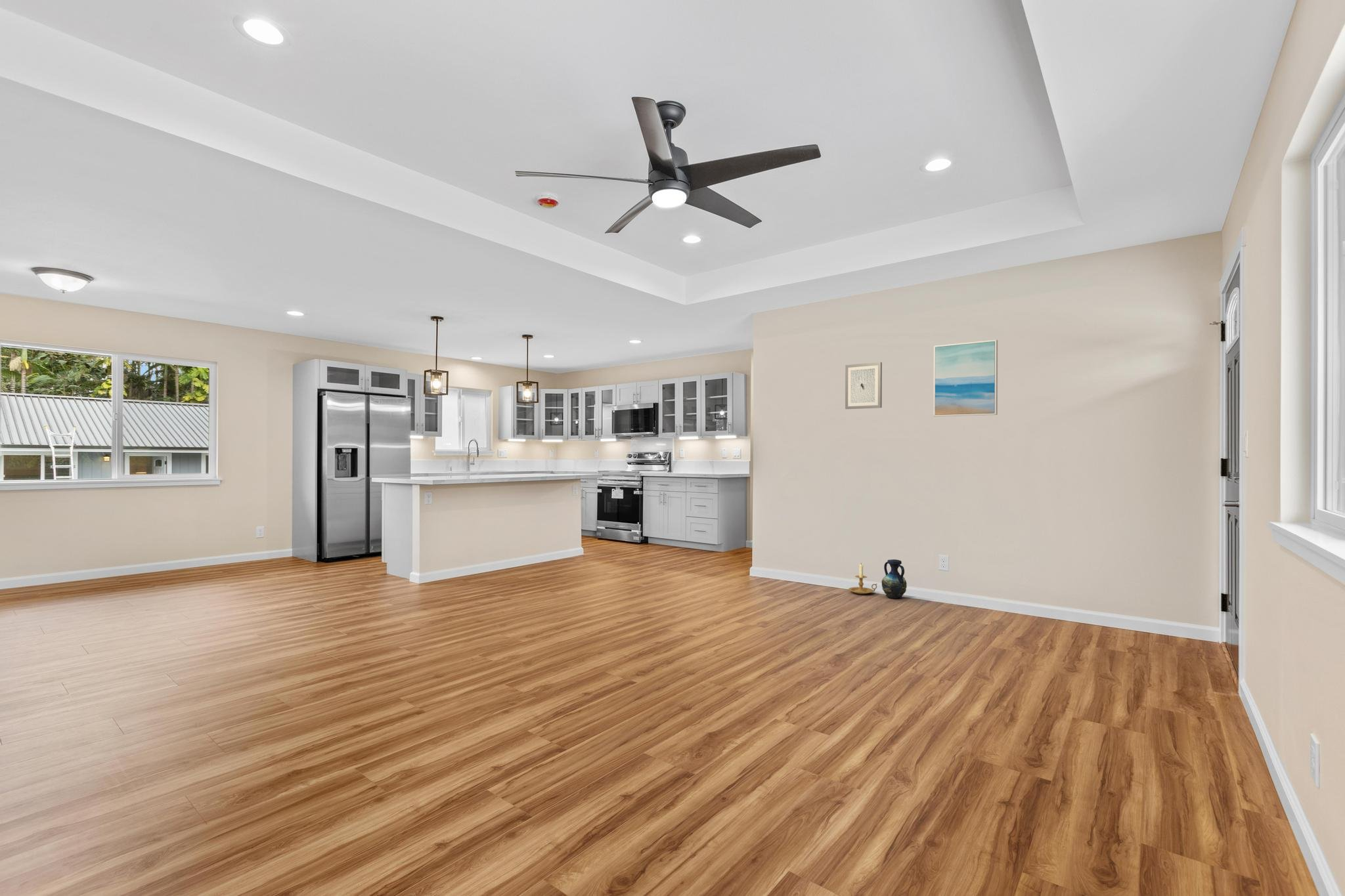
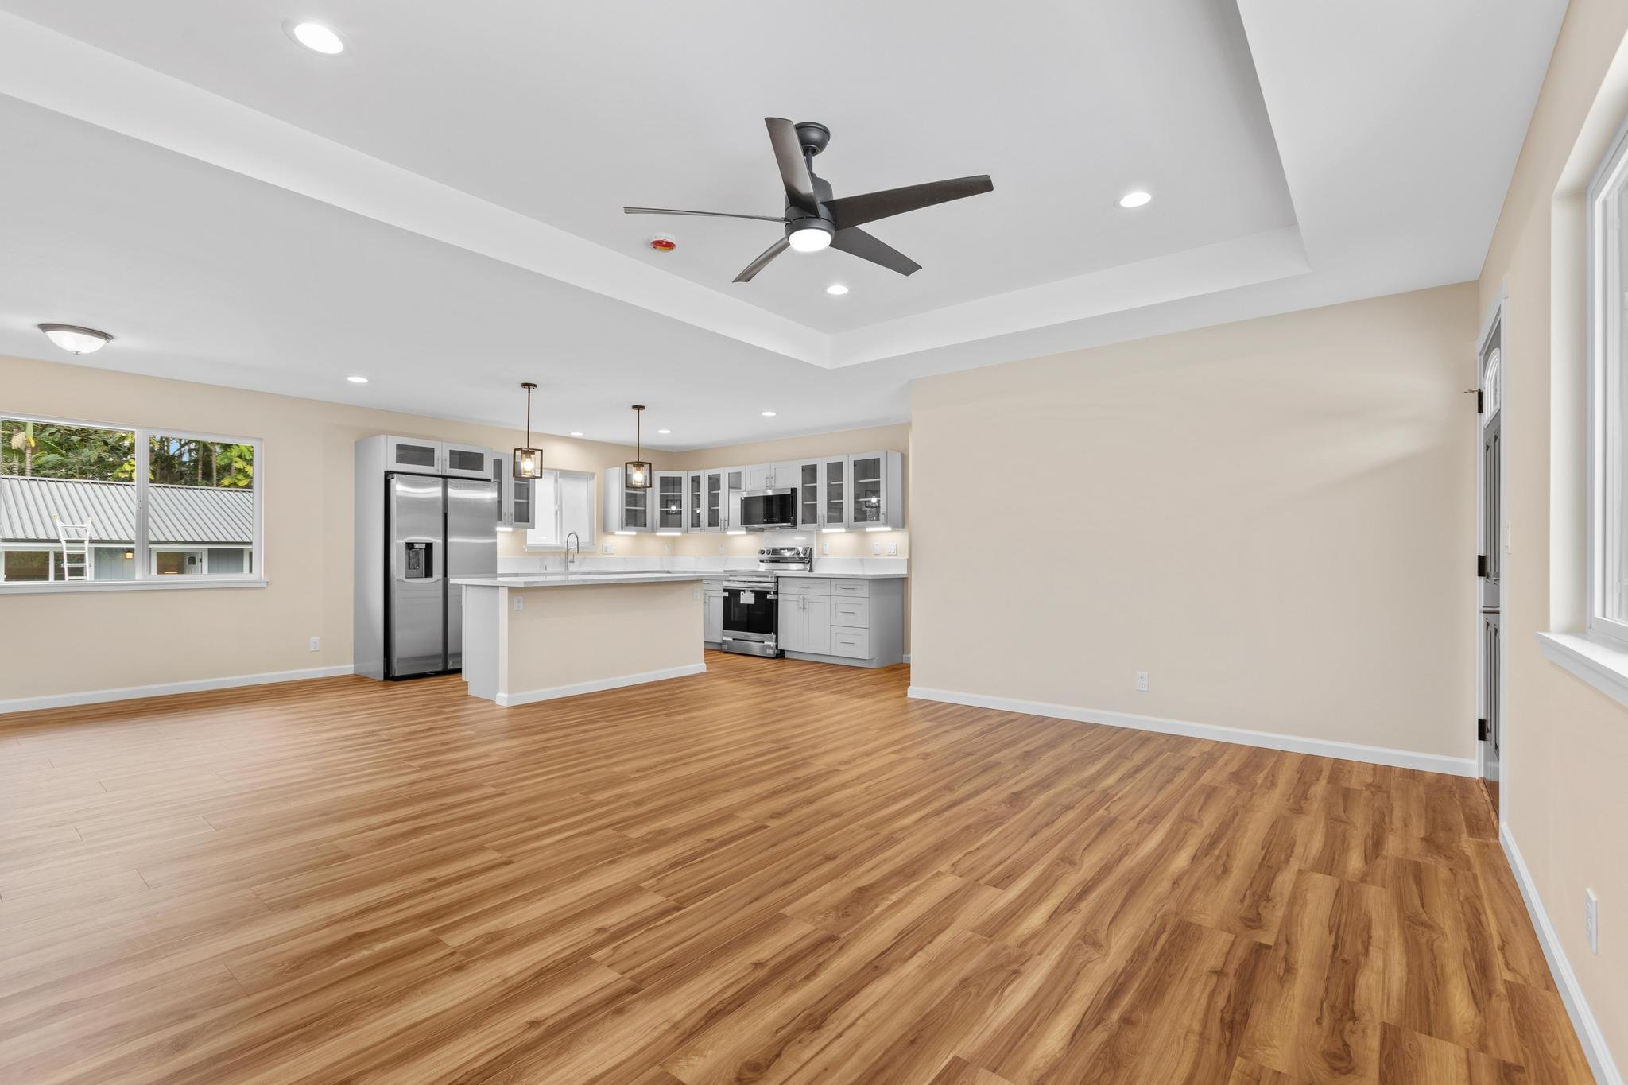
- vase (894, 578)
- wall art (863, 386)
- wall art (964, 379)
- candle holder (861, 578)
